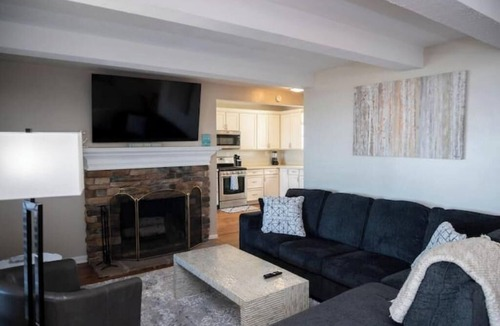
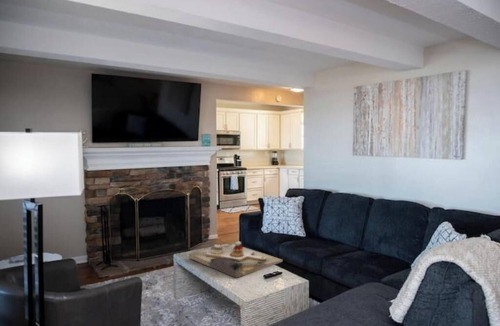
+ decorative tray (234, 252)
